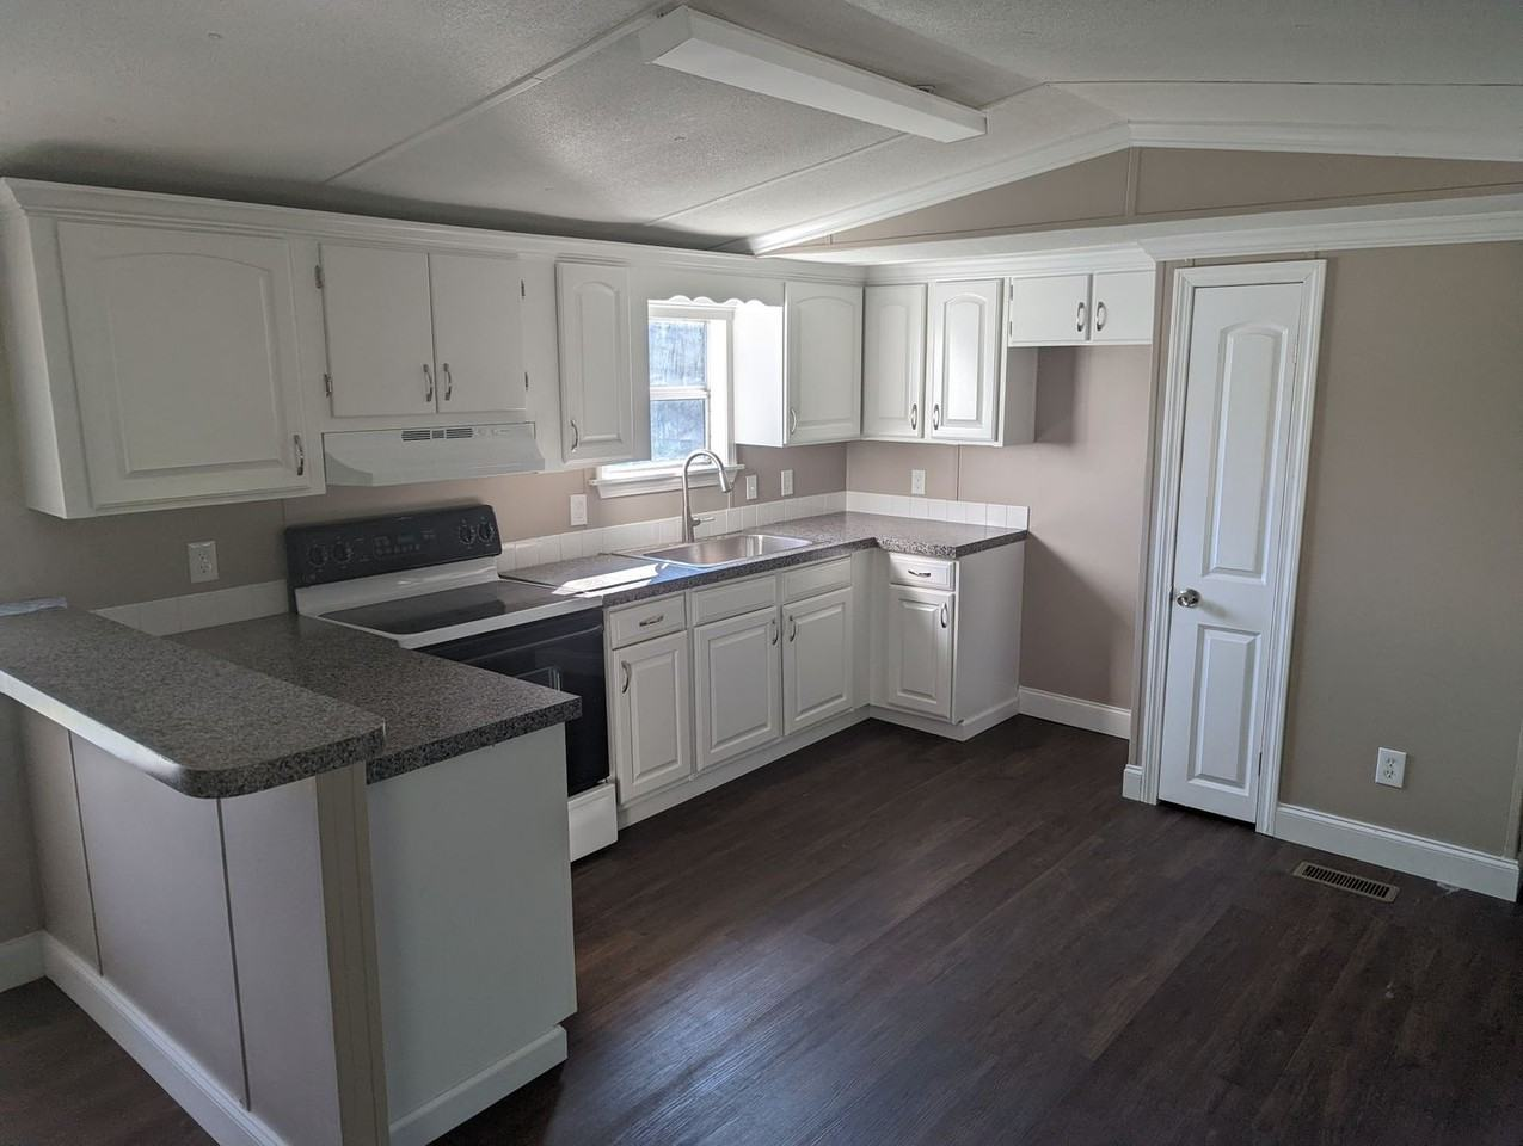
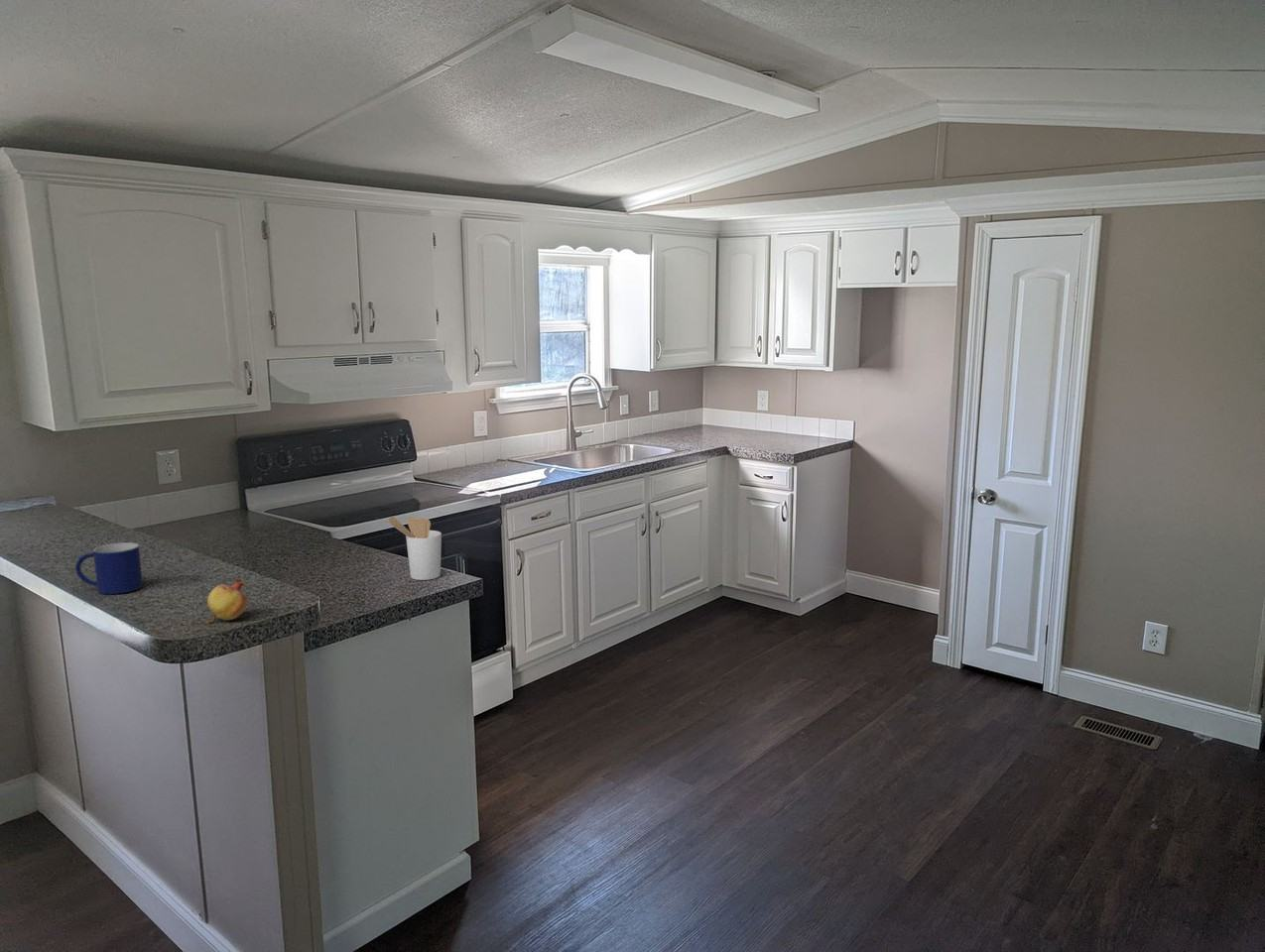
+ fruit (227, 598)
+ mug (108, 568)
+ utensil holder (415, 545)
